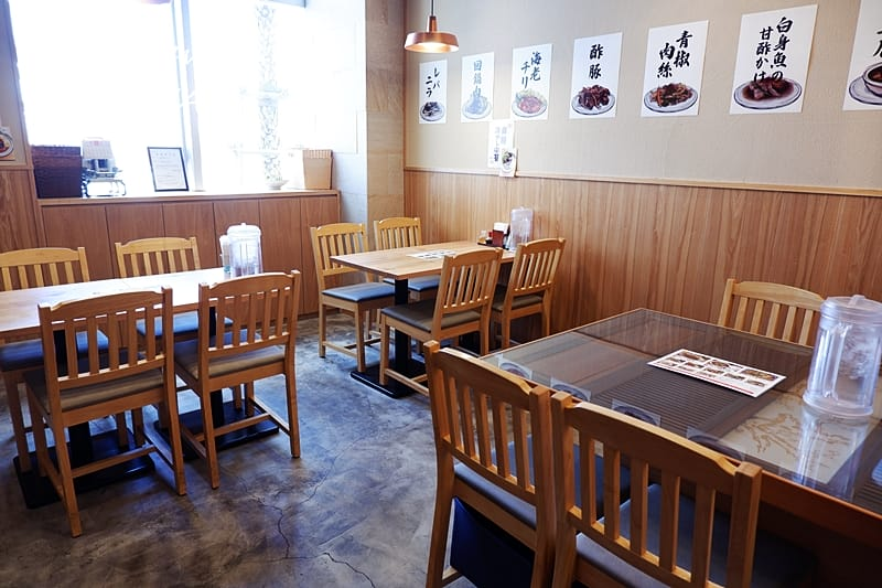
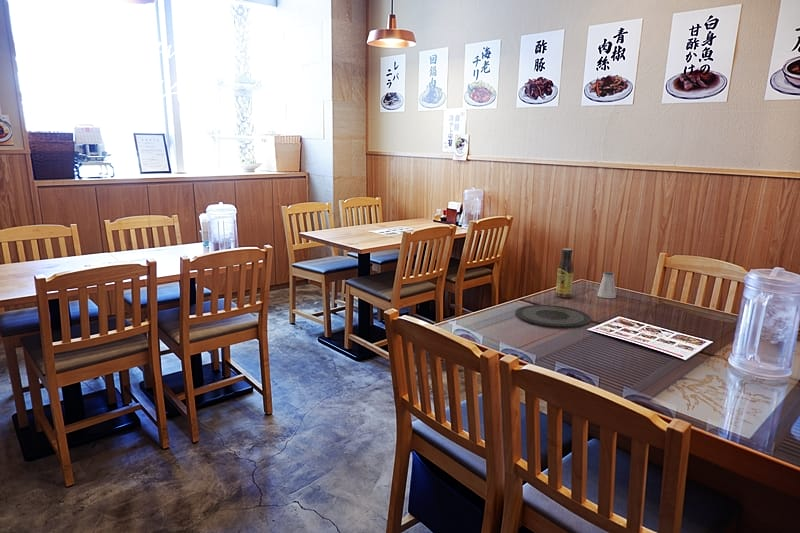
+ sauce bottle (565, 272)
+ plate (552, 315)
+ saltshaker (607, 284)
